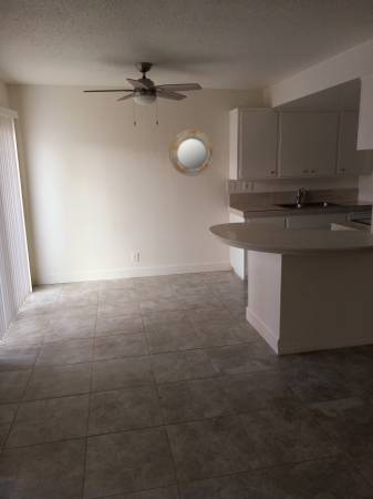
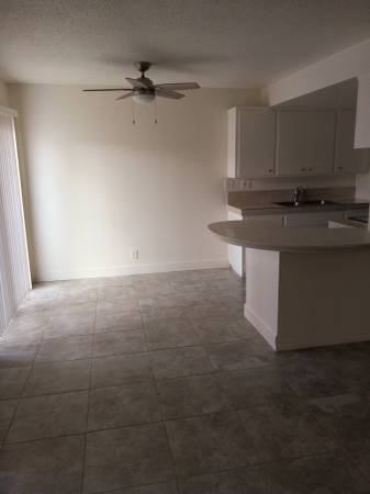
- home mirror (191, 153)
